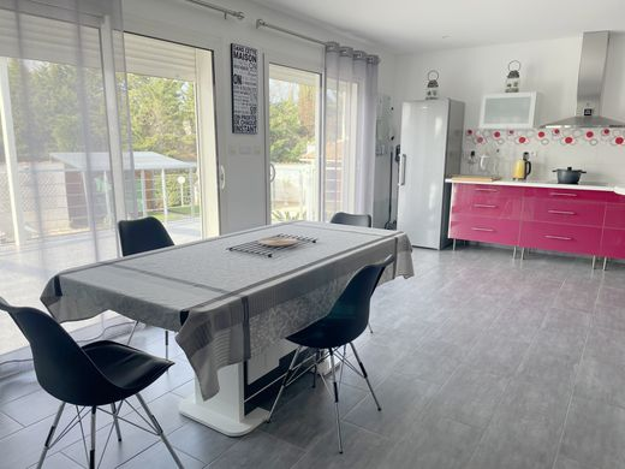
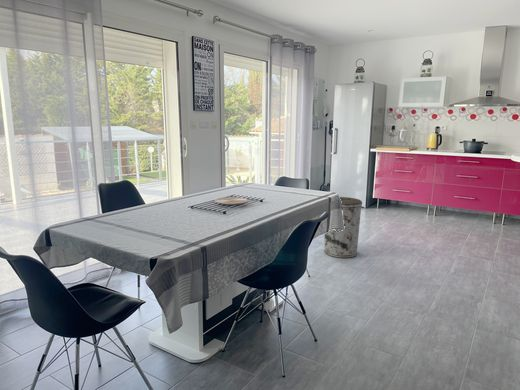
+ trash can (344, 225)
